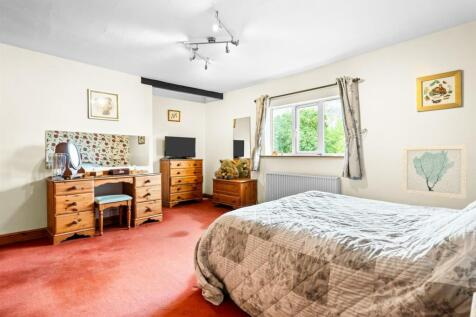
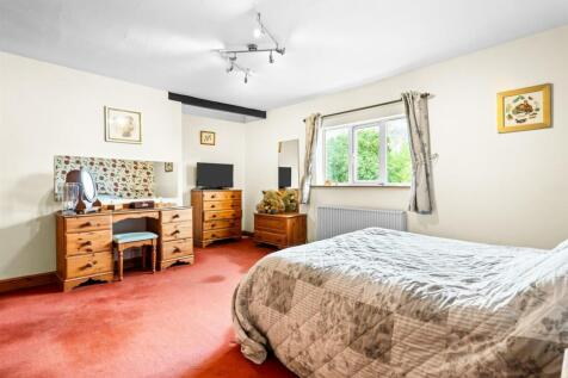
- wall art (432, 170)
